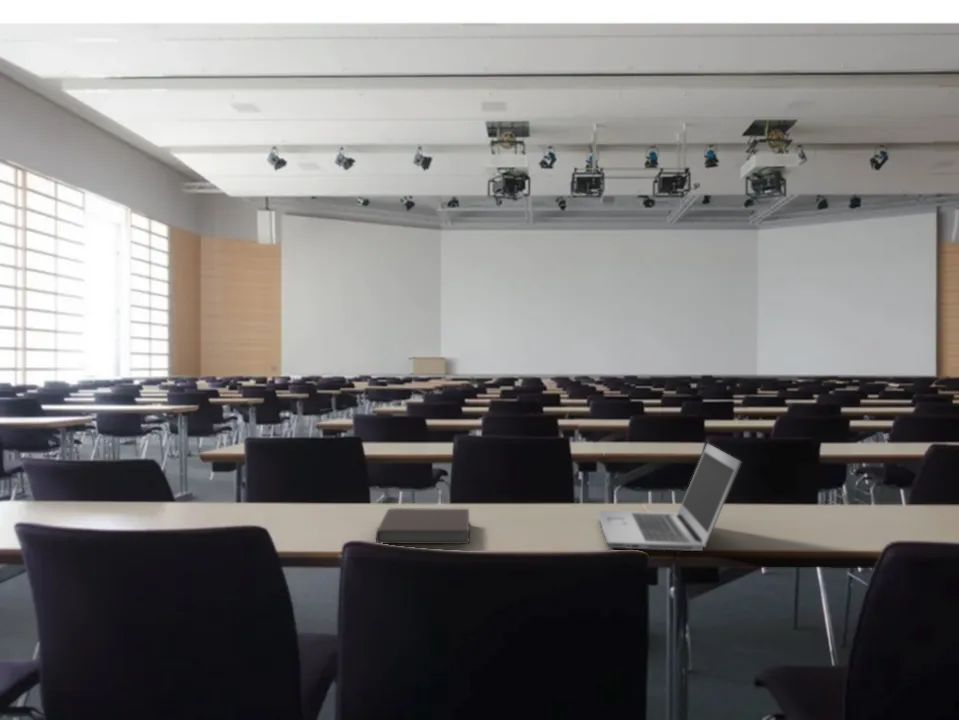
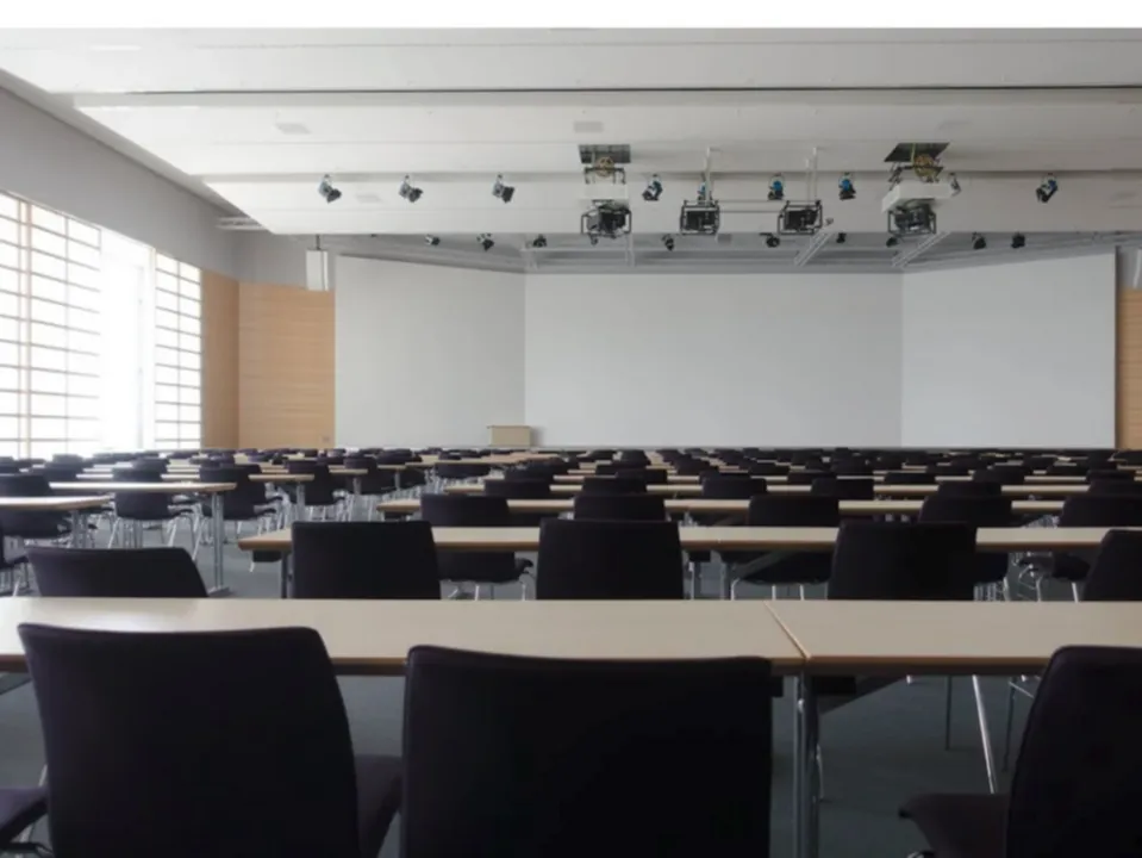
- laptop (662, 512)
- notebook (425, 525)
